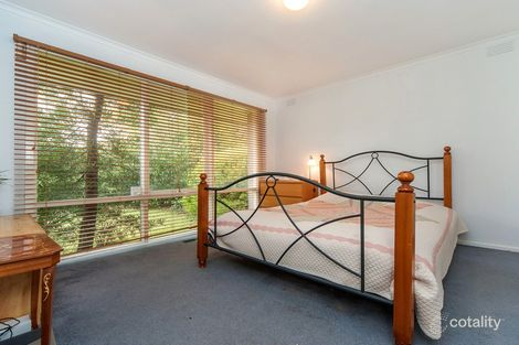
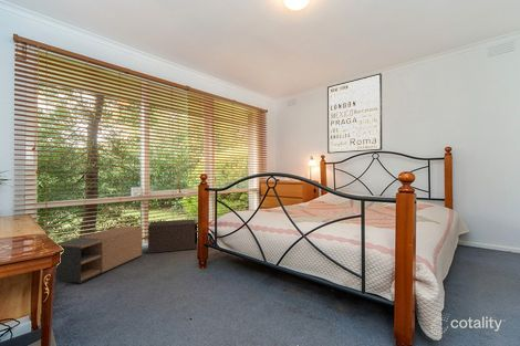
+ storage bench (148, 241)
+ wall art (352, 116)
